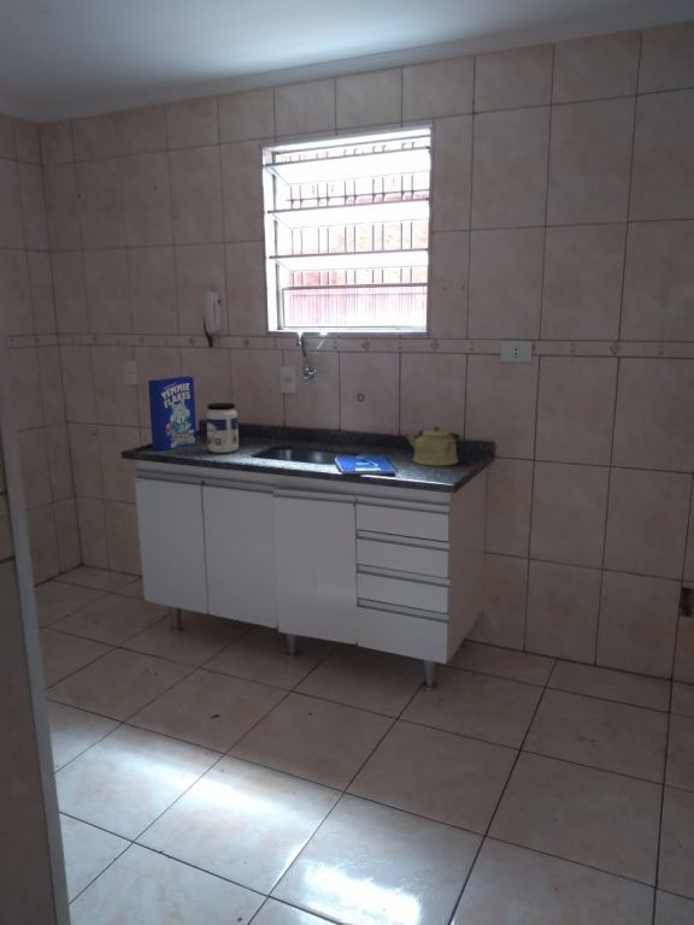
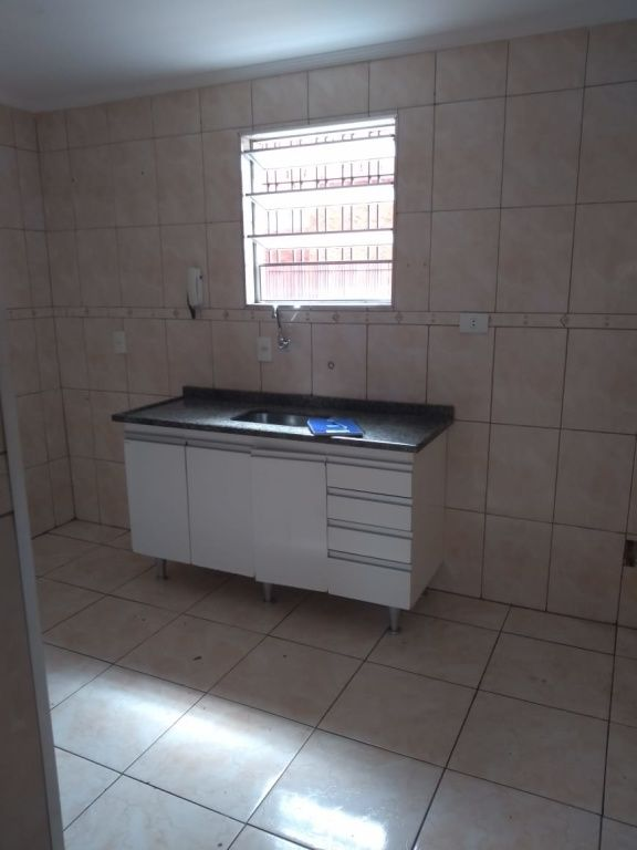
- jar (222, 428)
- cereal box (172, 412)
- kettle (430, 442)
